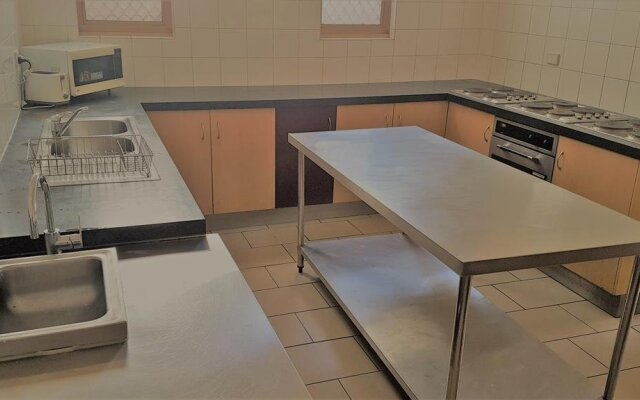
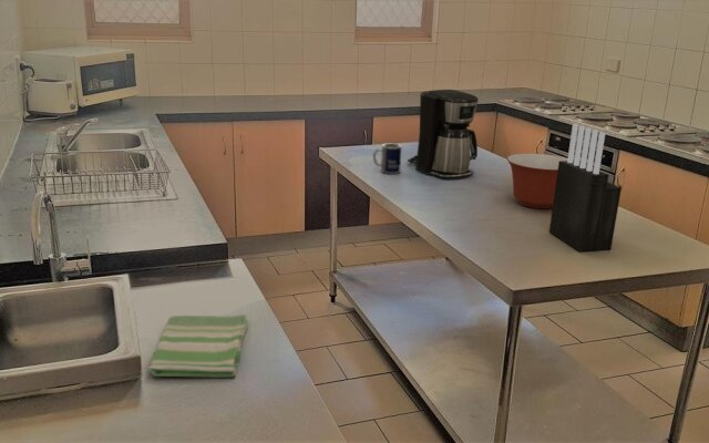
+ mug (387, 158)
+ knife block (590, 186)
+ coffee maker (446, 131)
+ mixing bowl (540, 182)
+ dish towel (201, 342)
